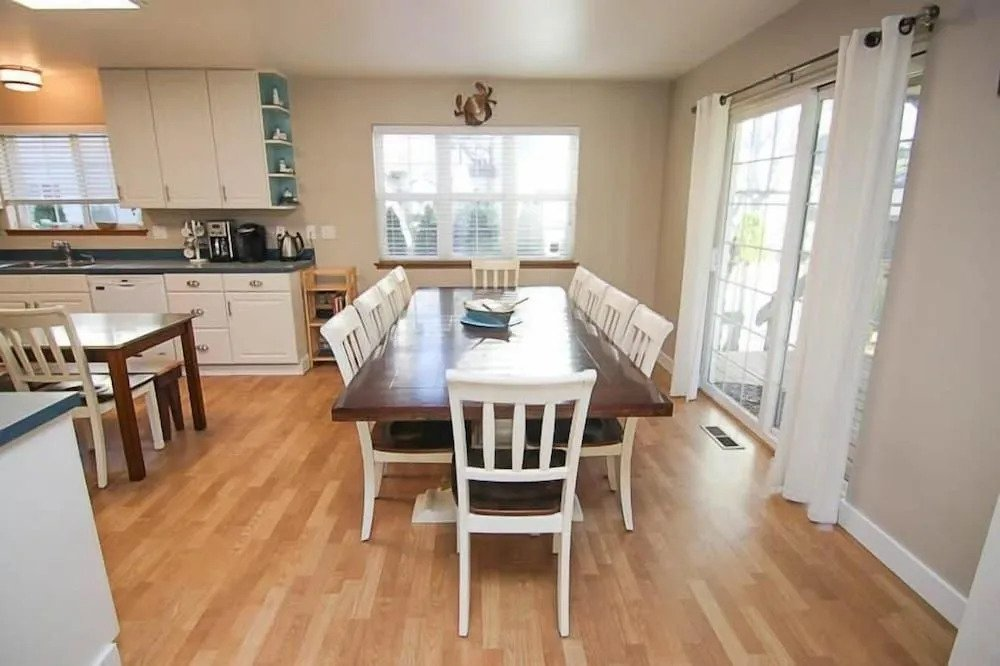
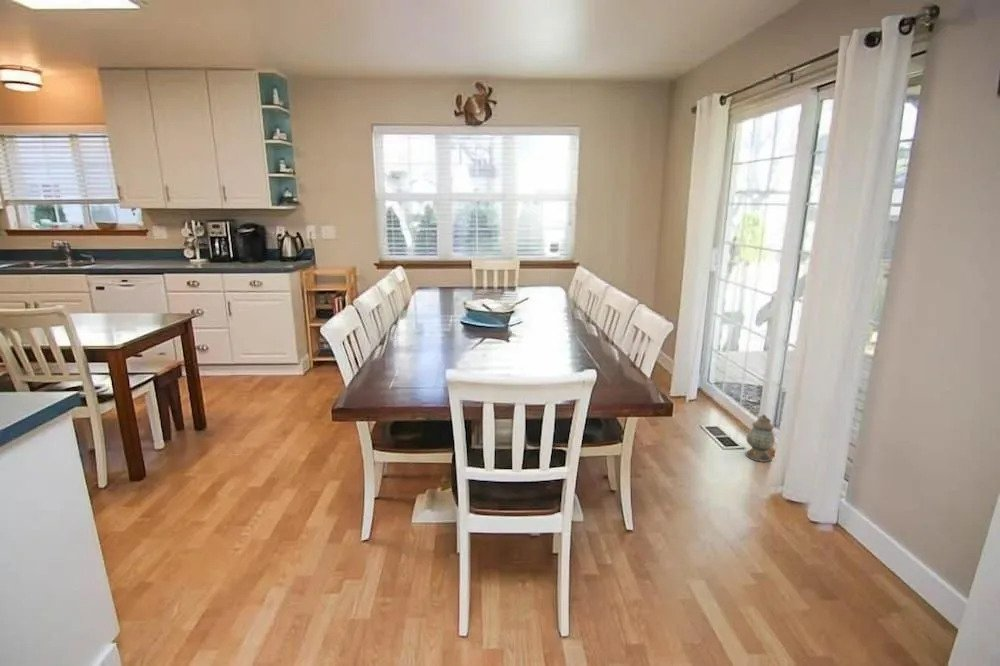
+ lantern (761, 435)
